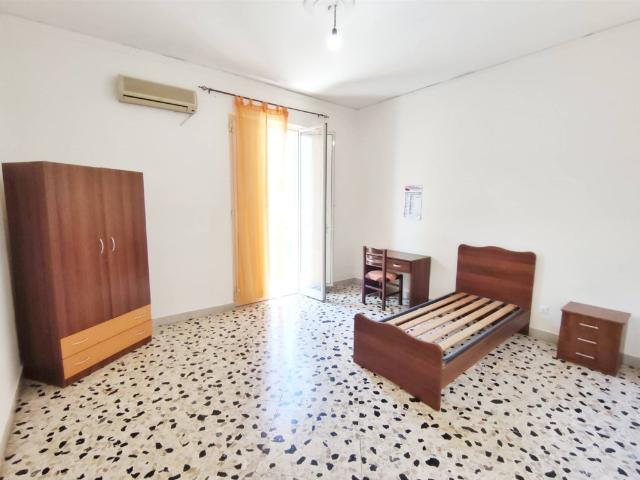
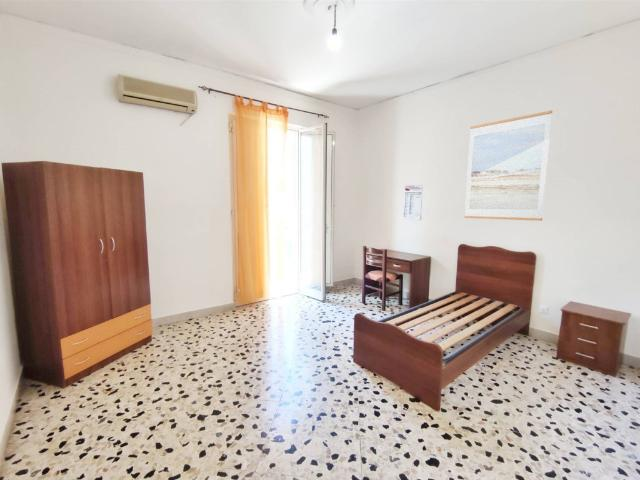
+ wall art (503, 170)
